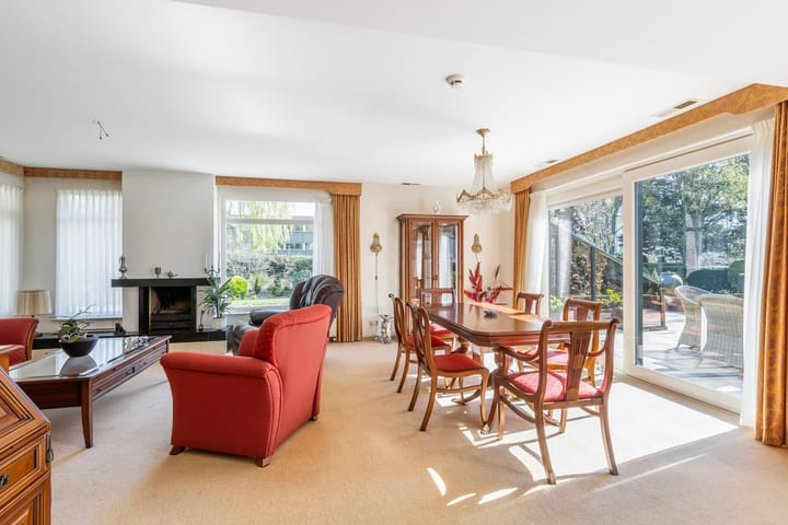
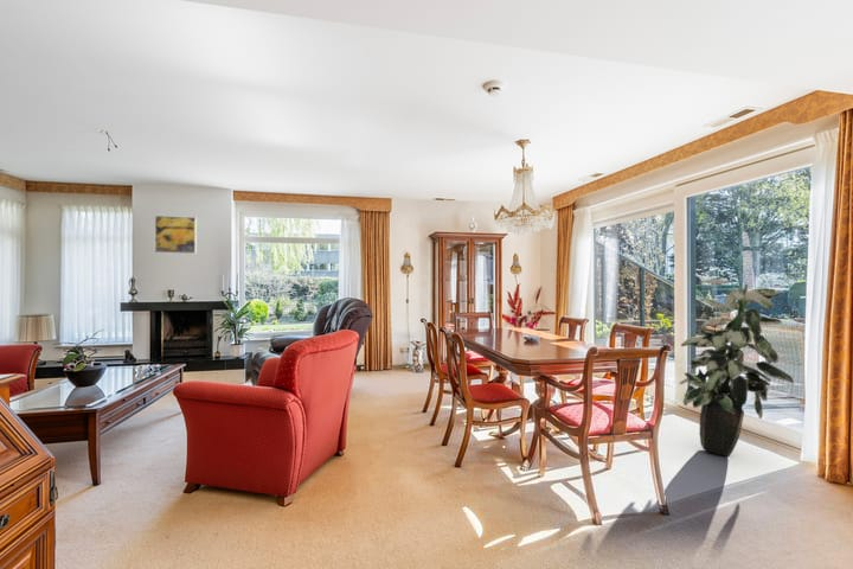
+ indoor plant (725, 365)
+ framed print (175, 235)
